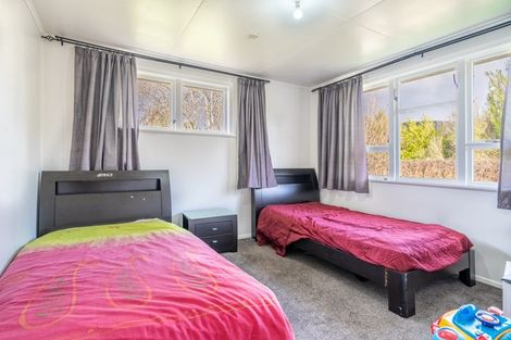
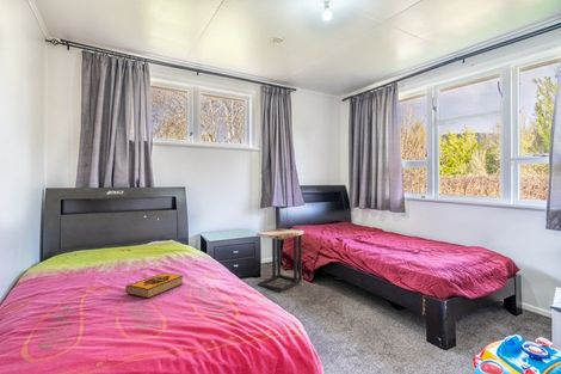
+ hardback book (155, 283)
+ side table (279, 257)
